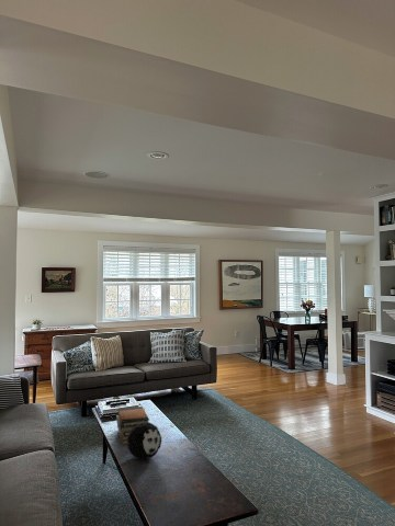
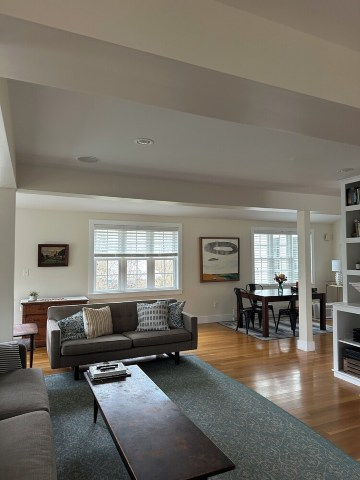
- book stack (132, 424)
- decorative orb (144, 439)
